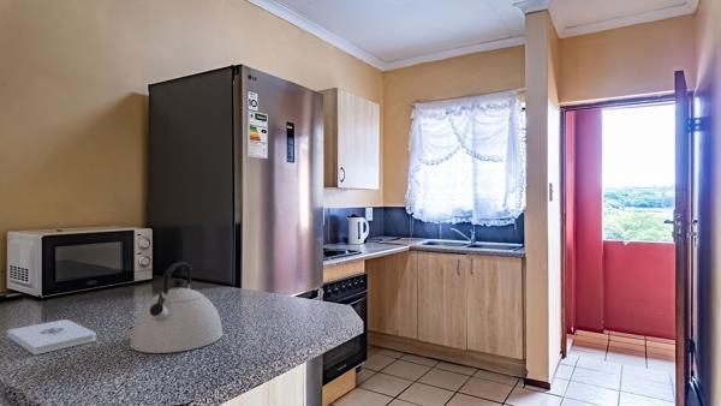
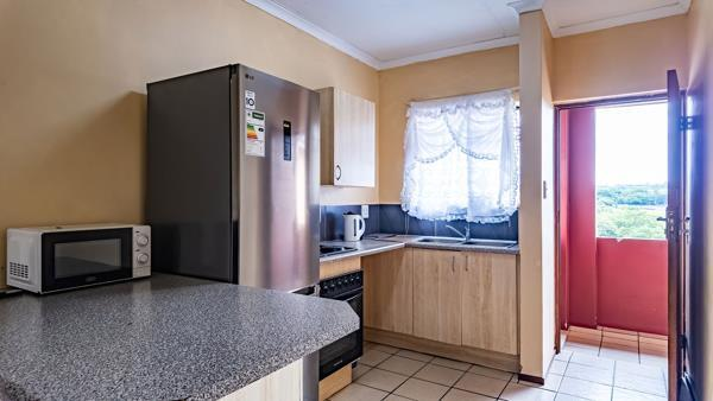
- notepad (52, 334)
- kettle (177, 300)
